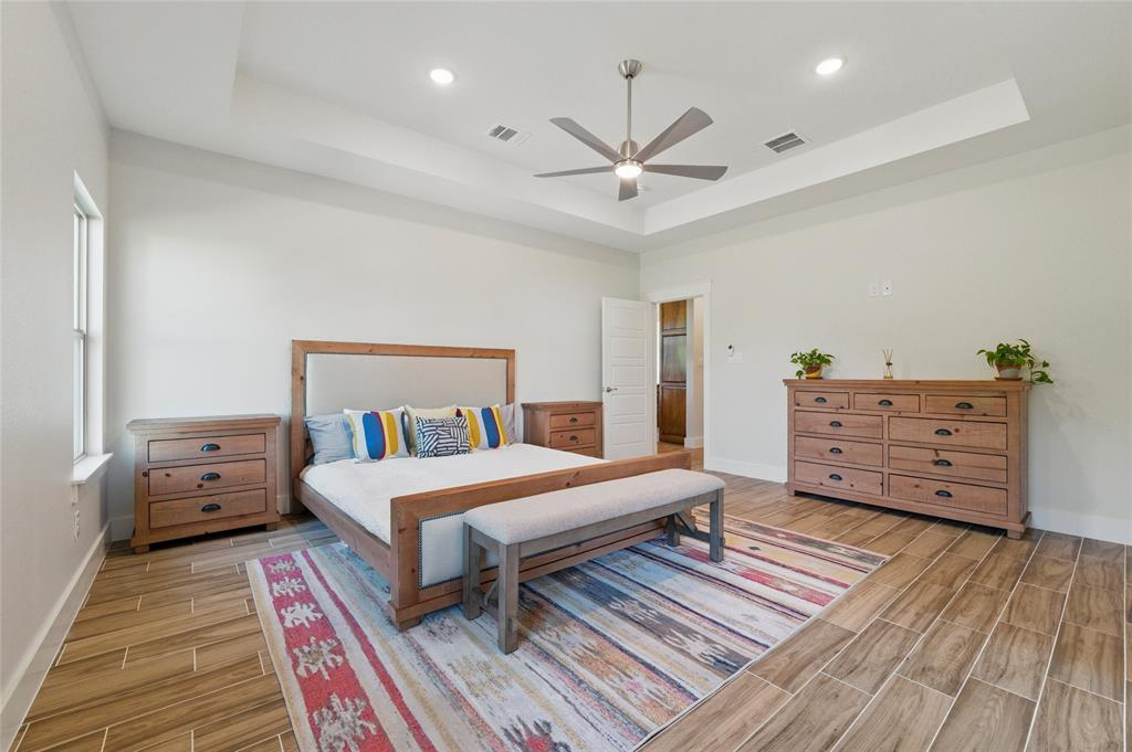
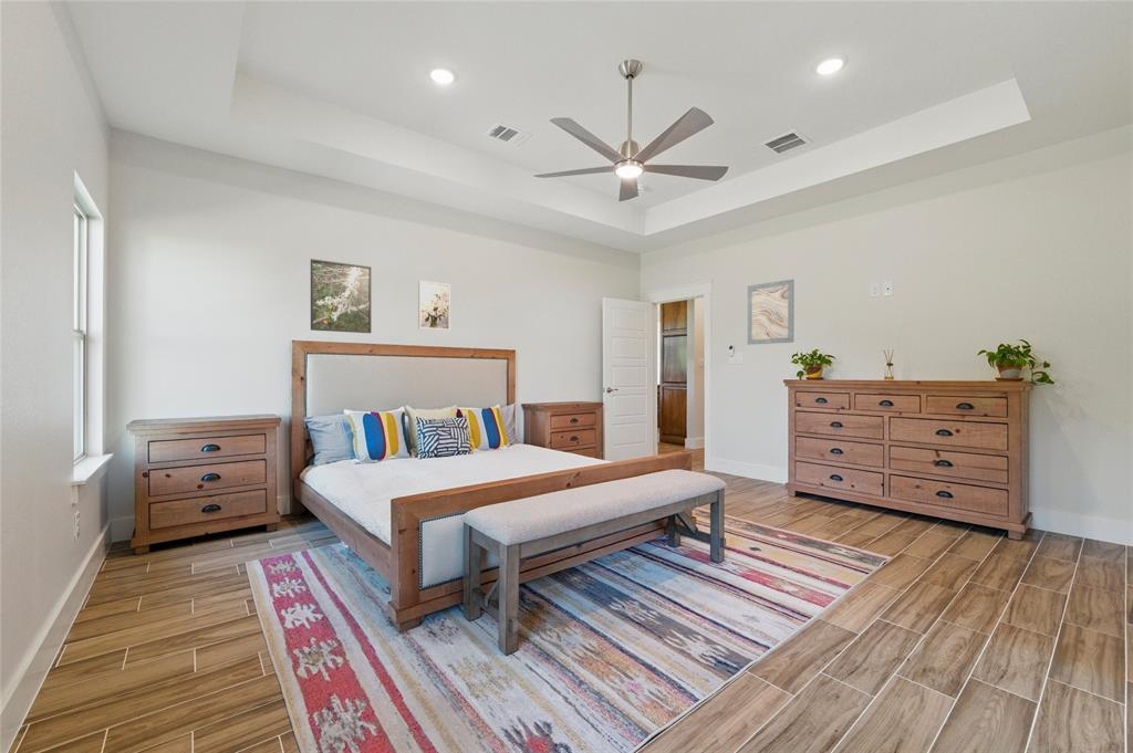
+ wall art (434, 305)
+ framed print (342, 297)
+ wall art (769, 313)
